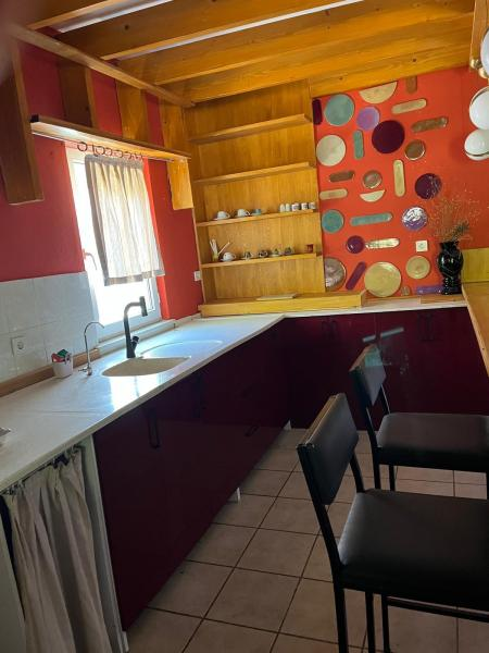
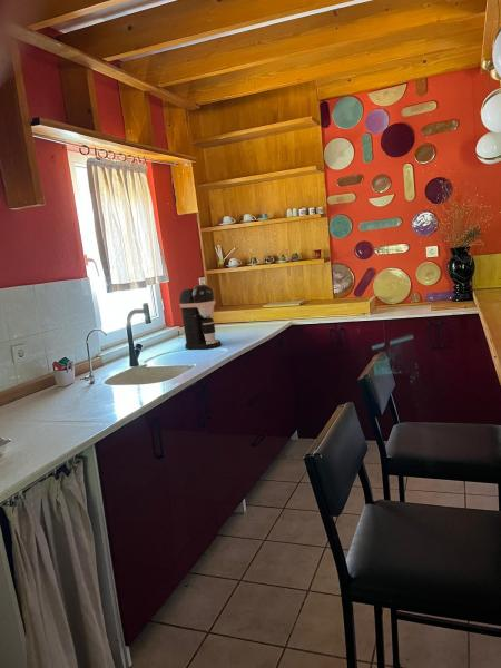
+ coffee maker (198, 315)
